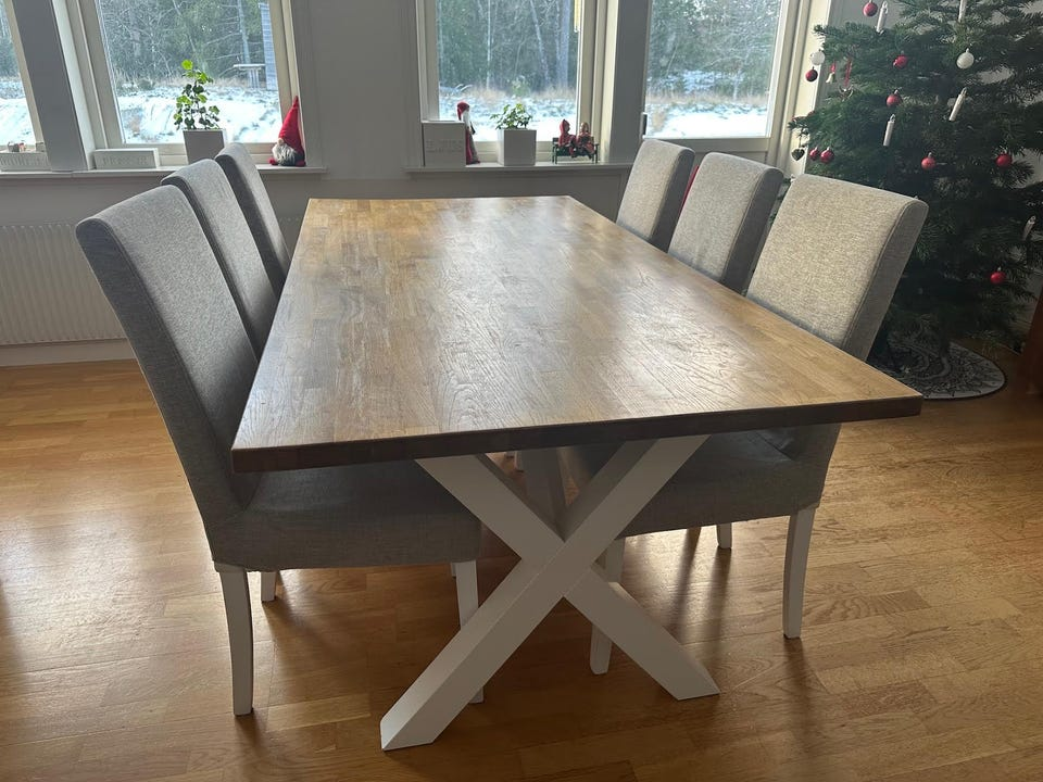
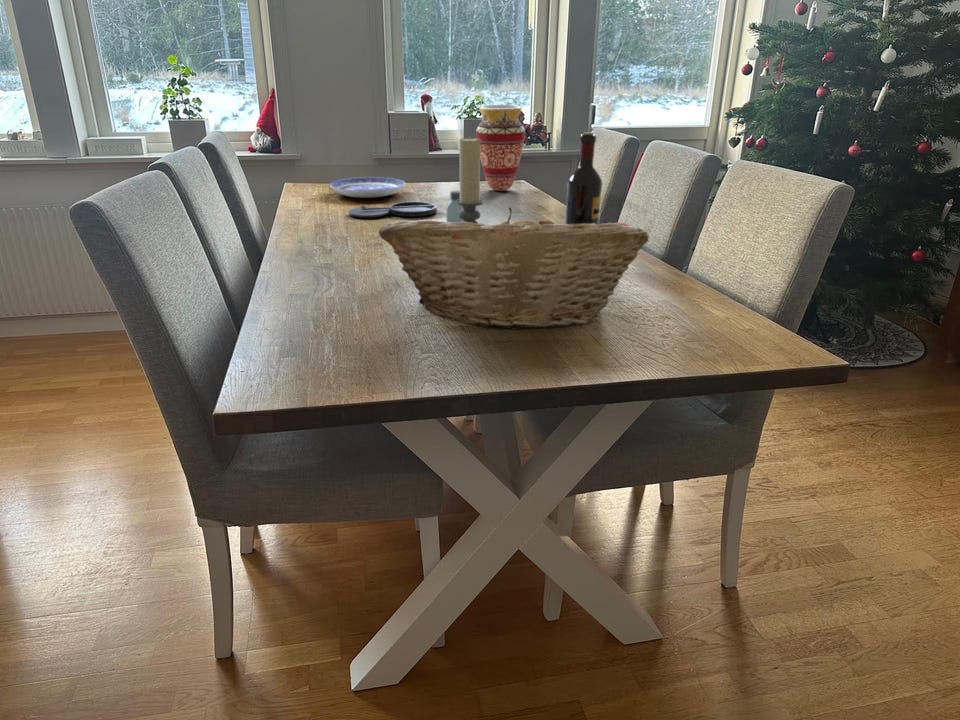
+ plate (393, 208)
+ plate (368, 188)
+ saltshaker (457, 208)
+ vase (500, 149)
+ wine bottle (583, 199)
+ candle holder (475, 194)
+ fruit basket (511, 256)
